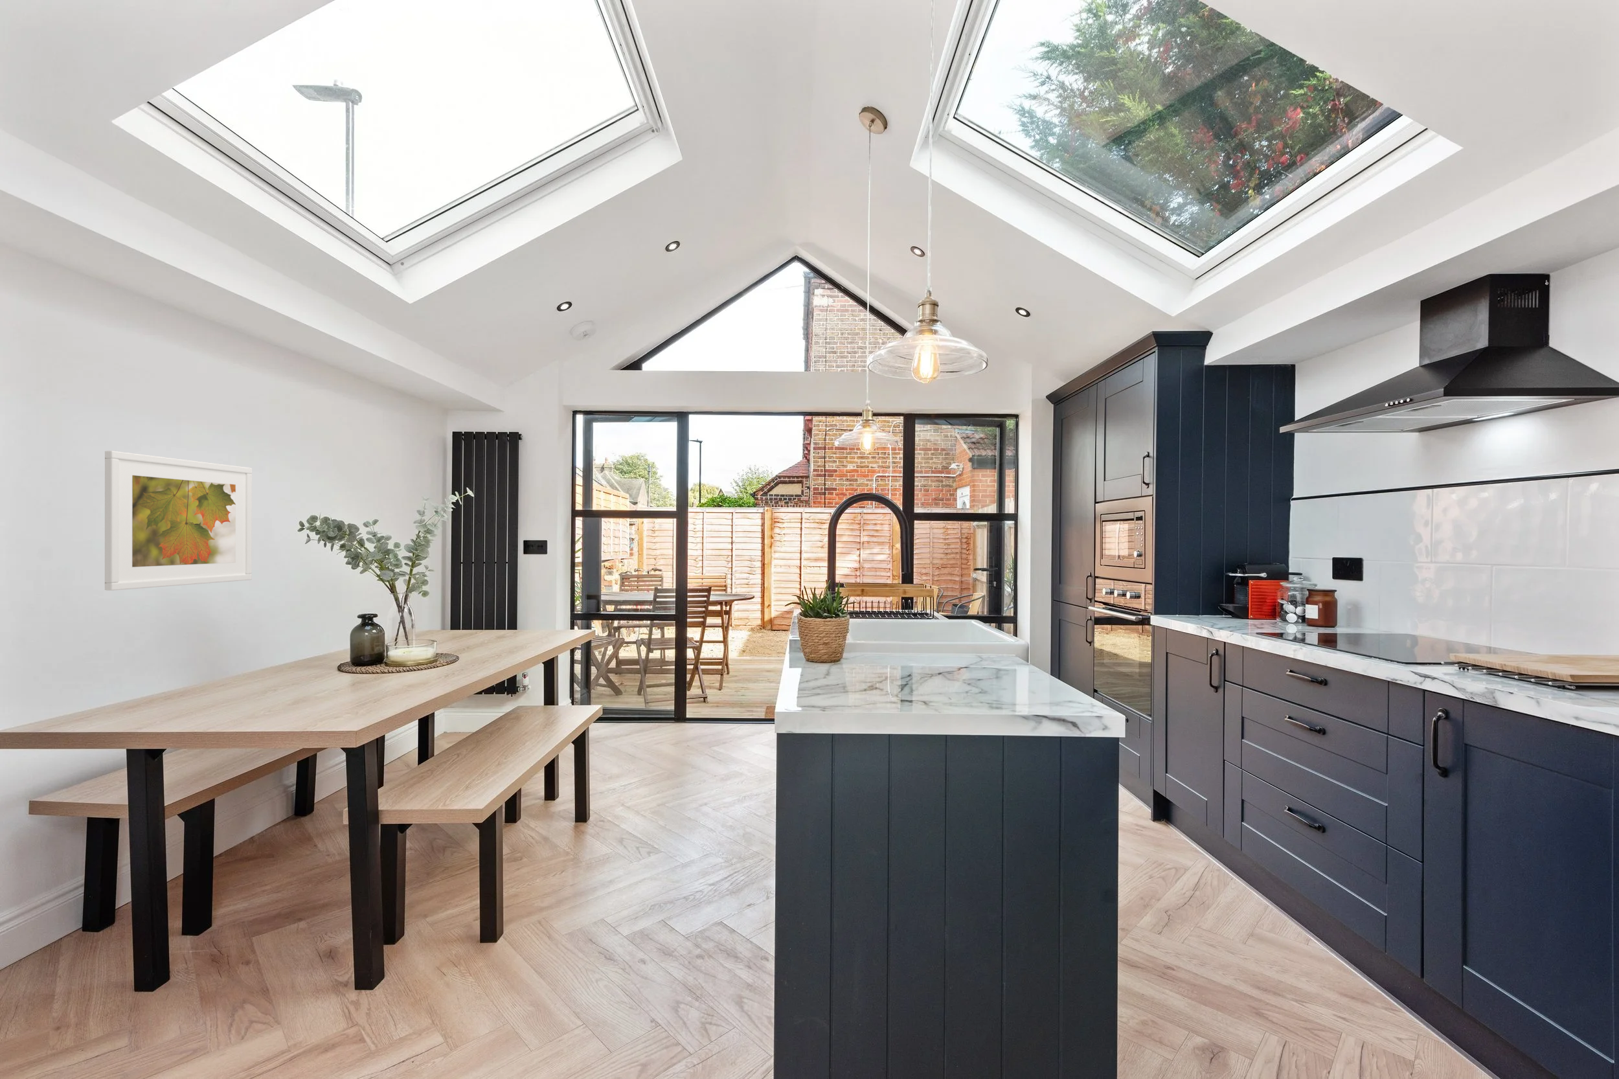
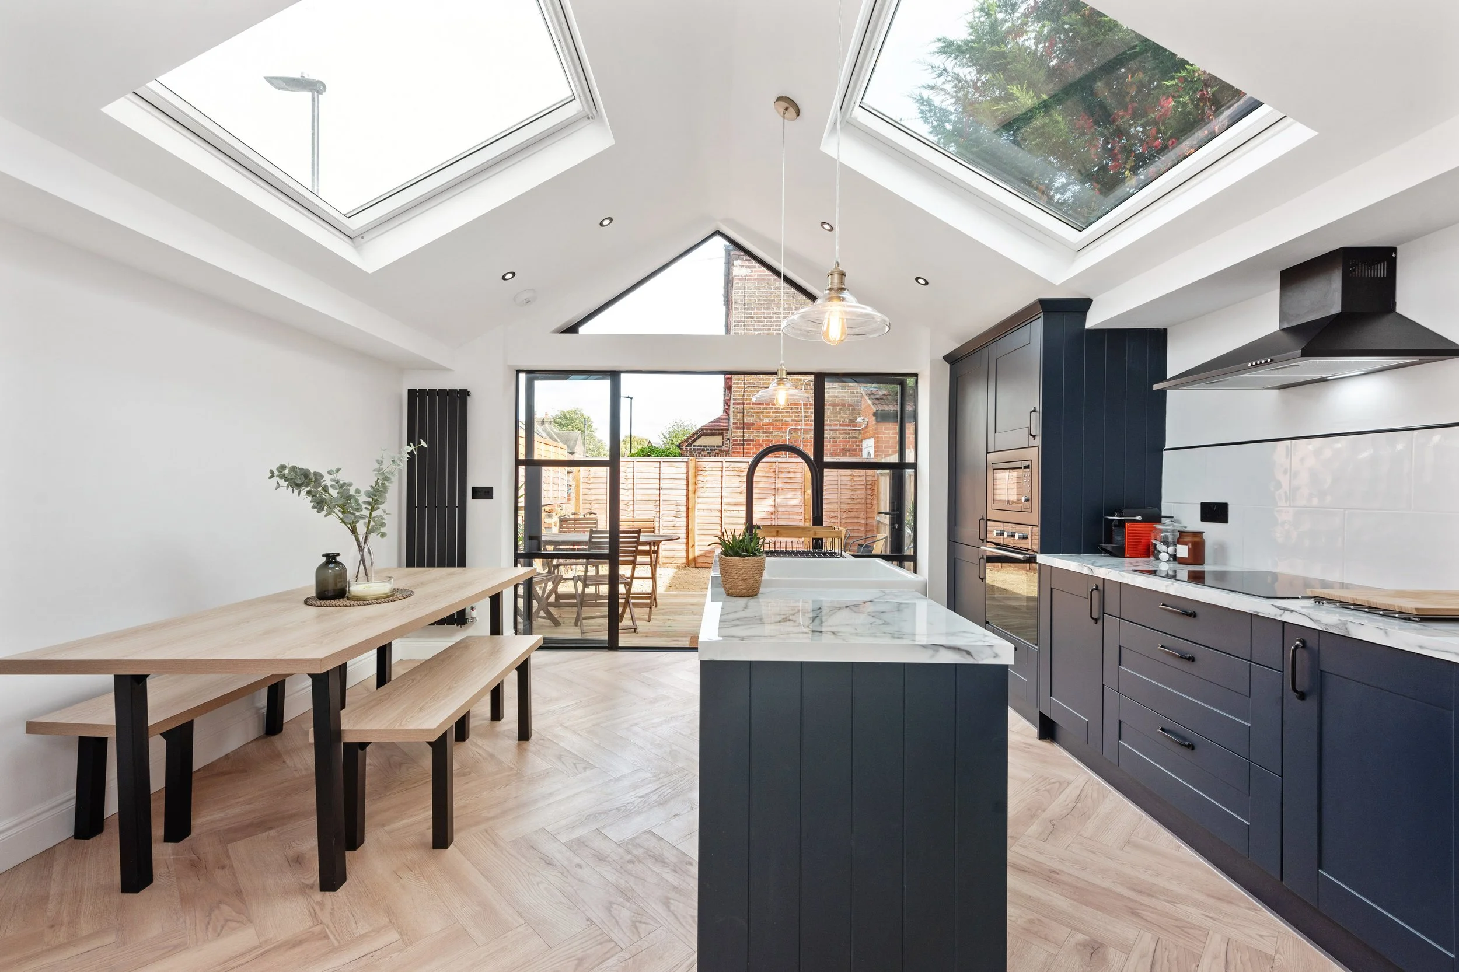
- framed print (187, 521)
